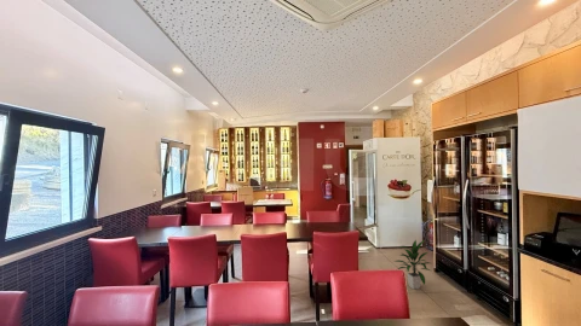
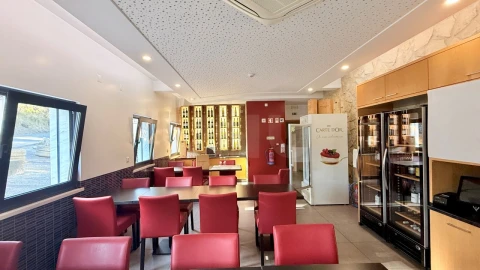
- indoor plant (414, 263)
